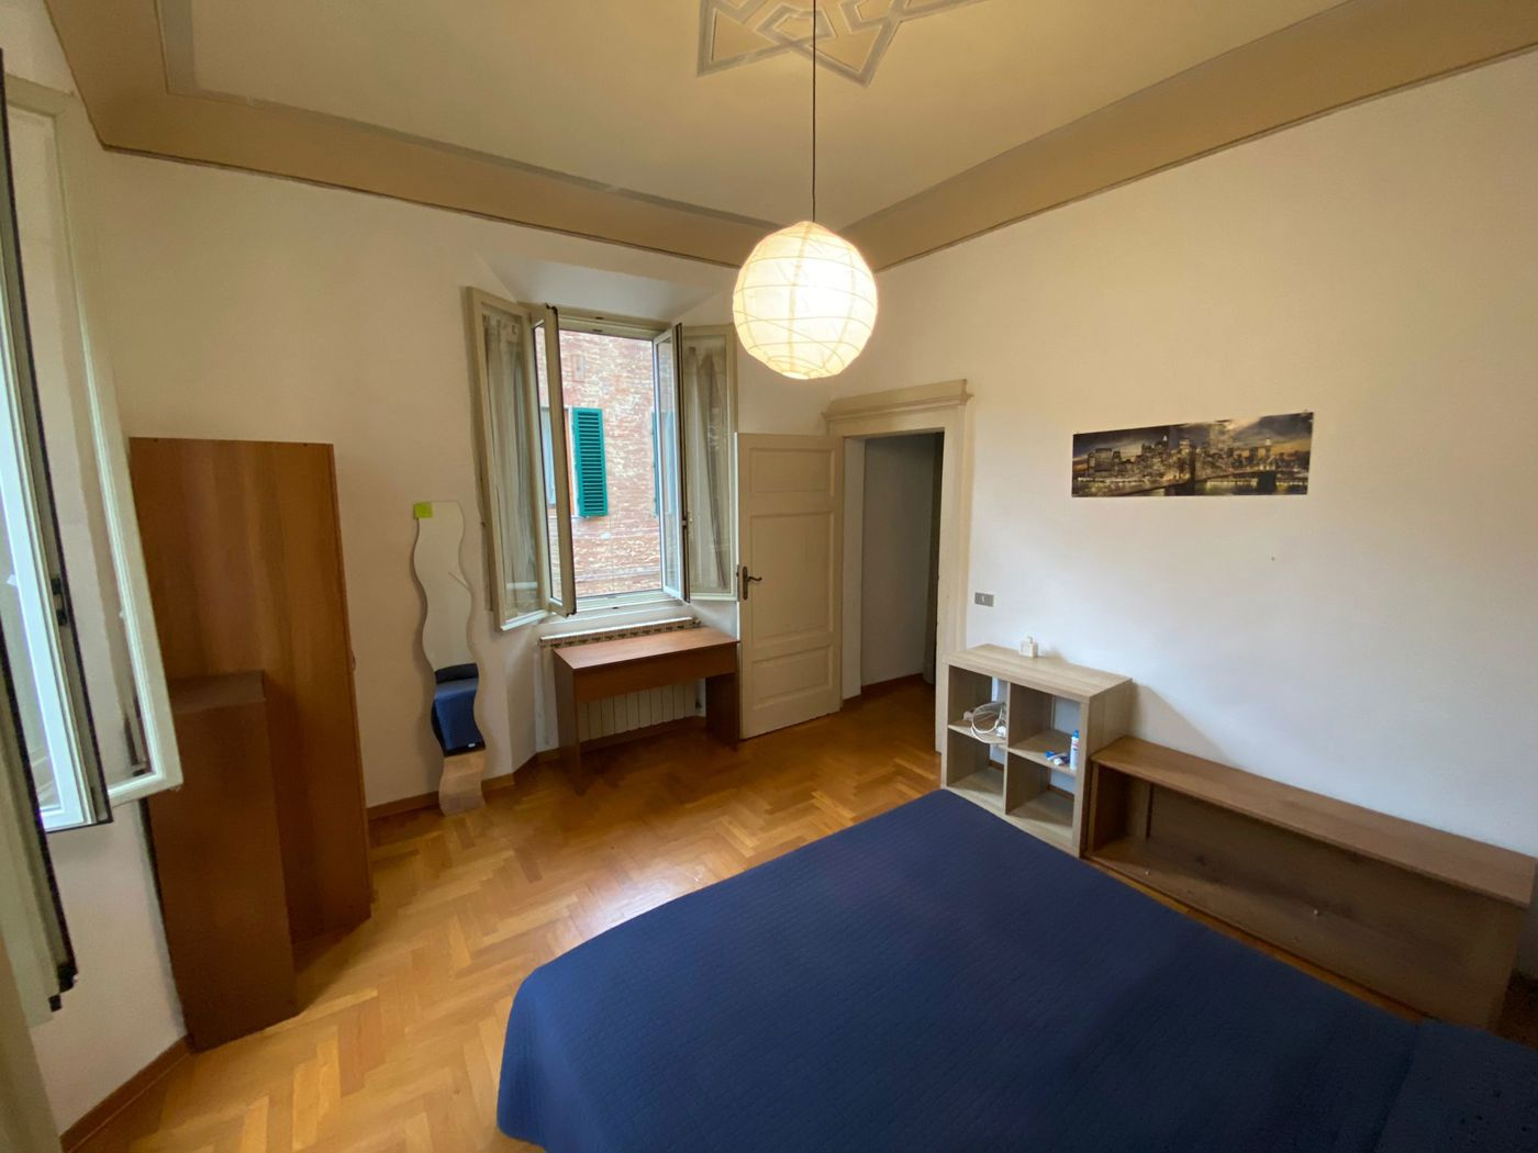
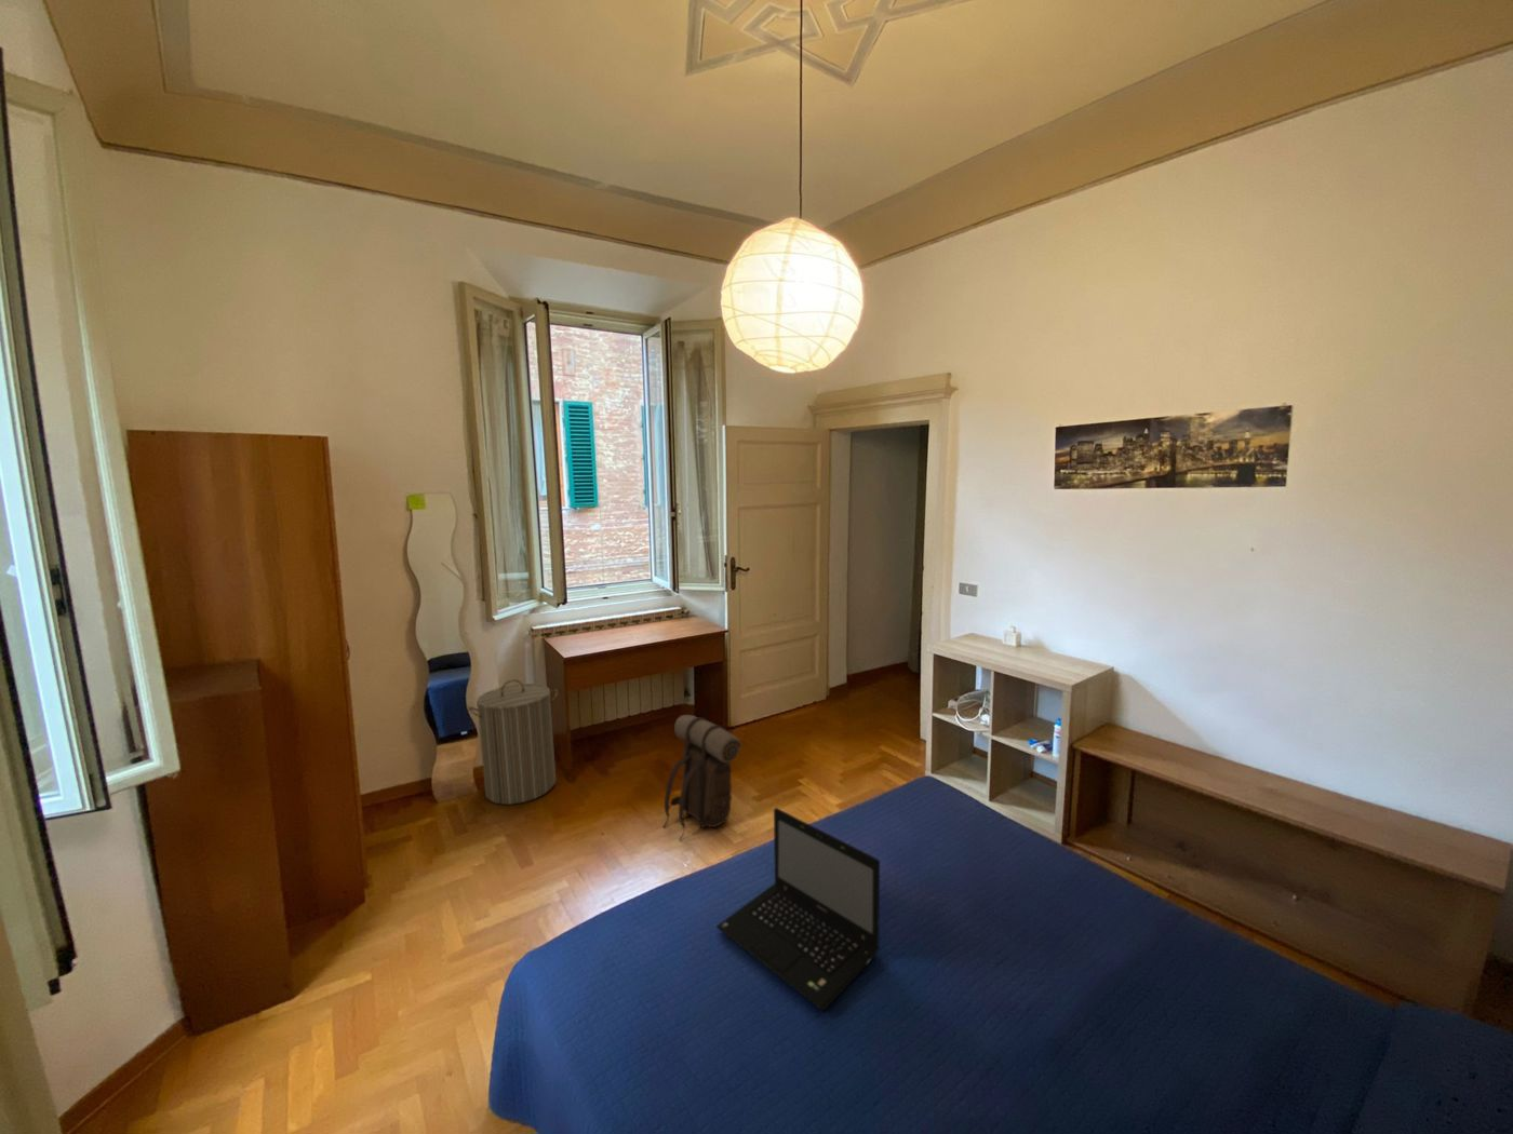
+ laptop (796, 897)
+ backpack (695, 773)
+ laundry hamper (517, 734)
